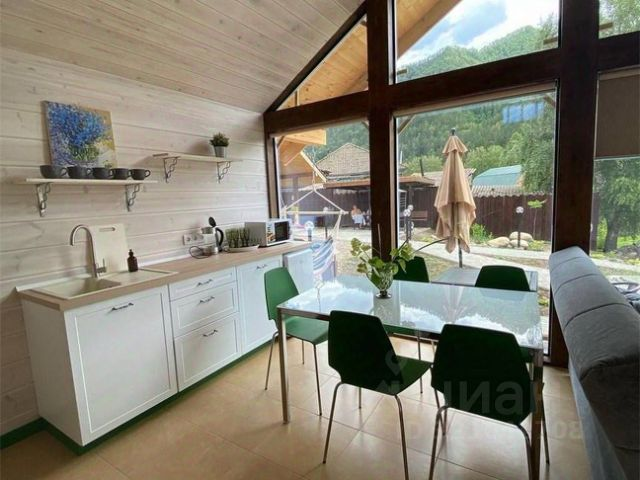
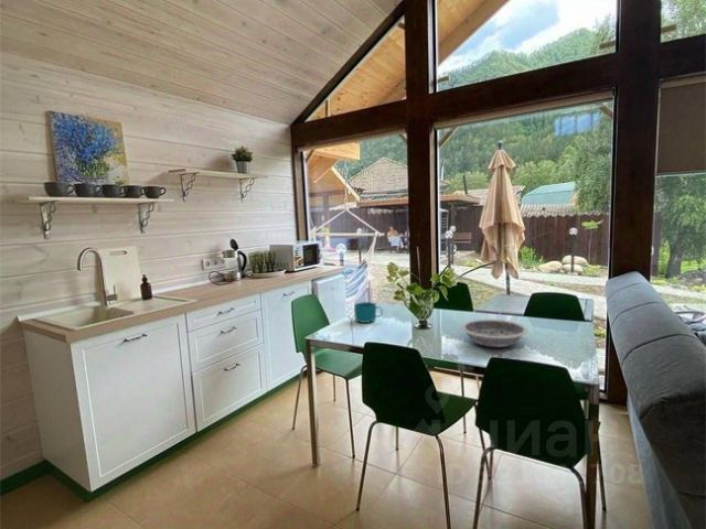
+ cup (368, 312)
+ bowl (493, 335)
